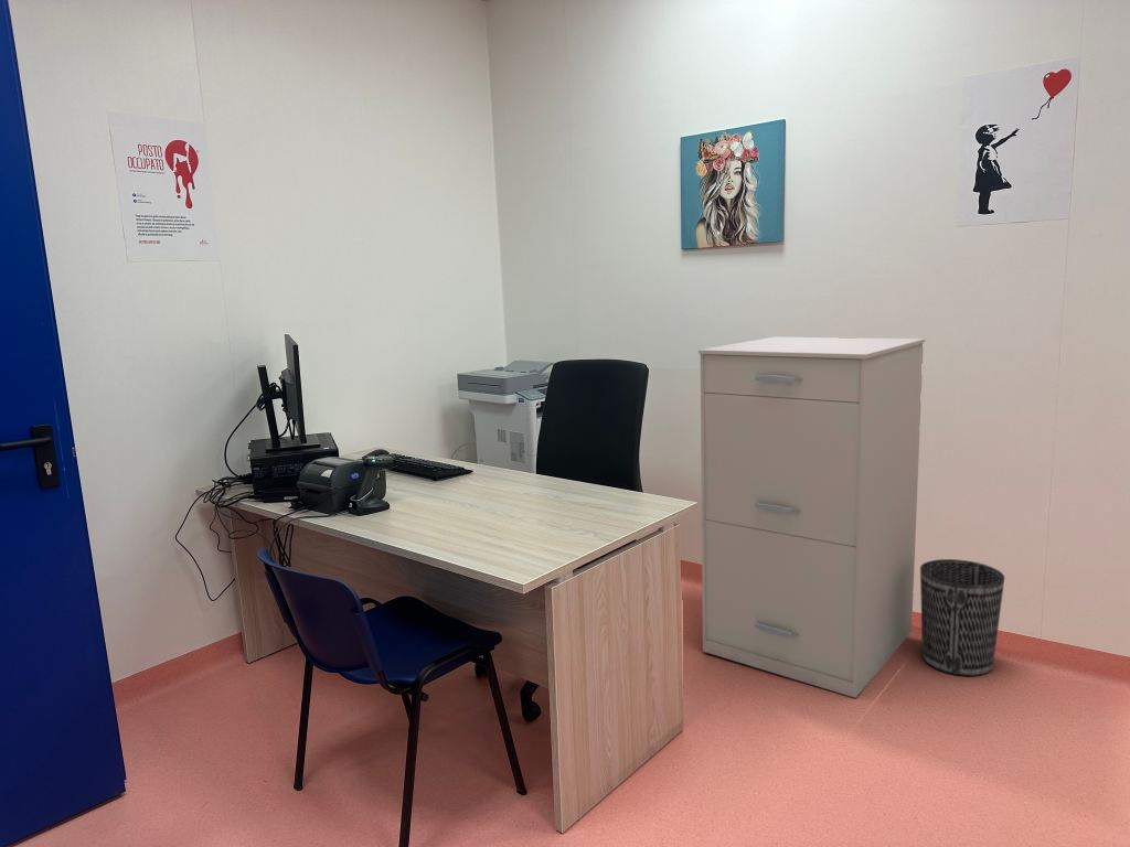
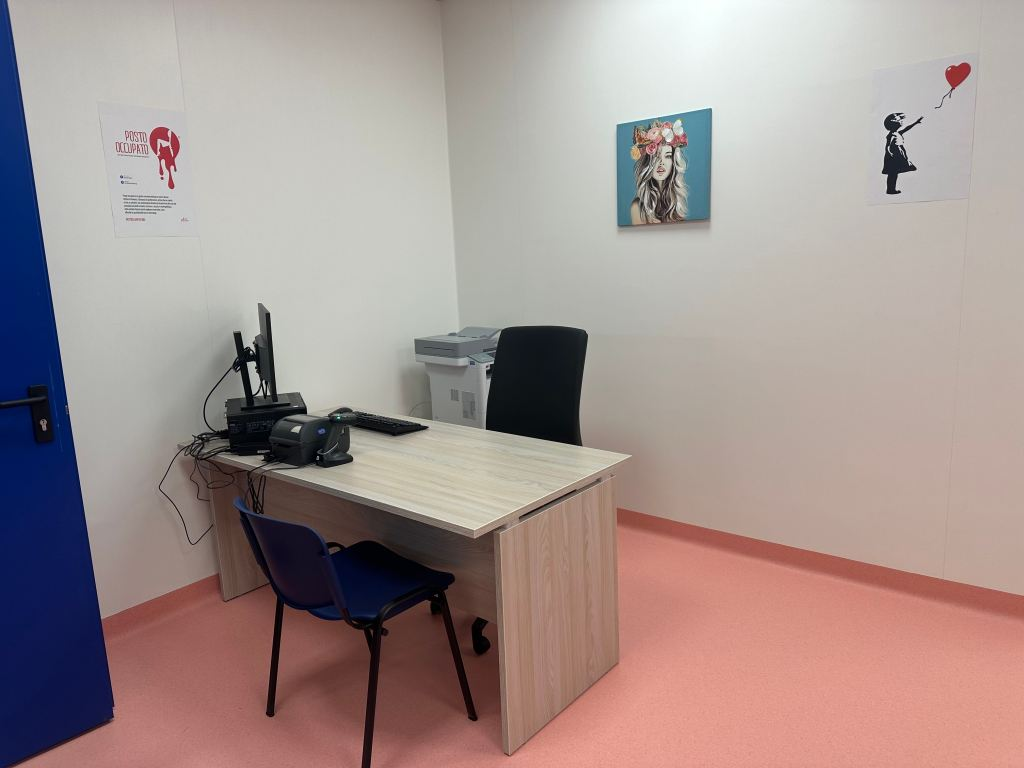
- wastebasket (959, 617)
- filing cabinet (810, 498)
